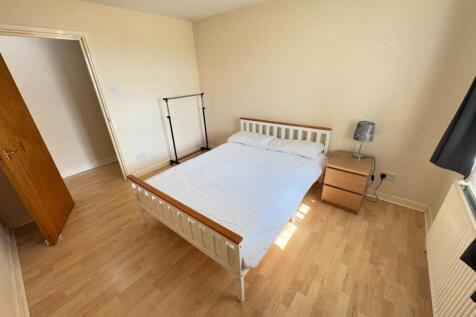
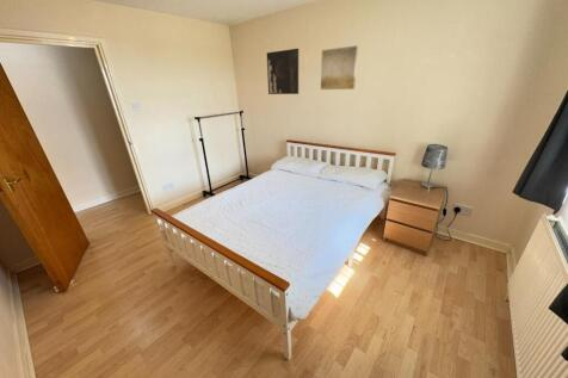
+ wall art (338, 69)
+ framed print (282, 73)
